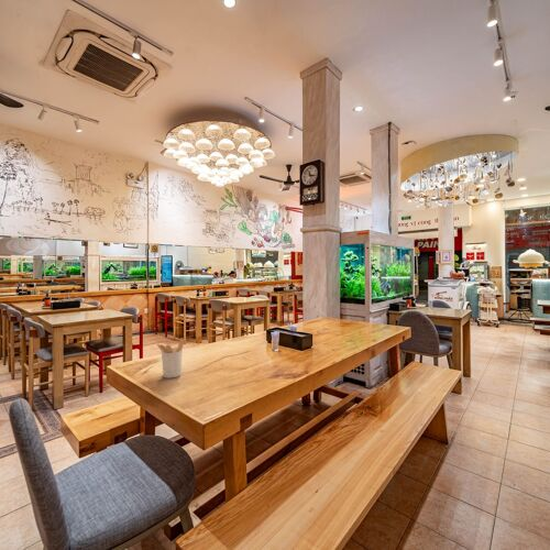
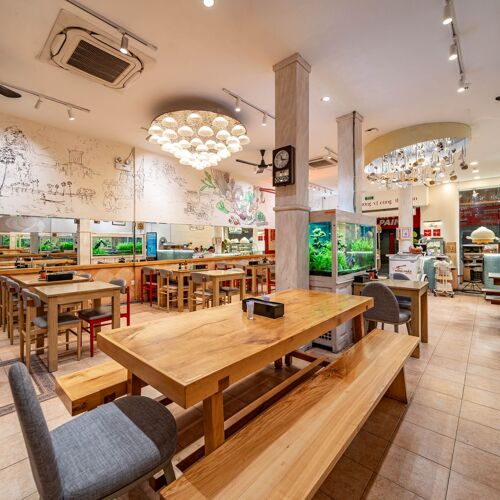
- utensil holder (169, 358)
